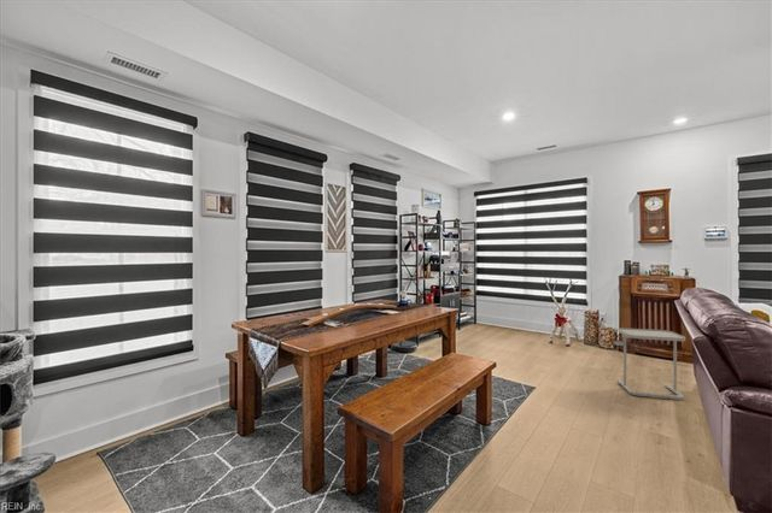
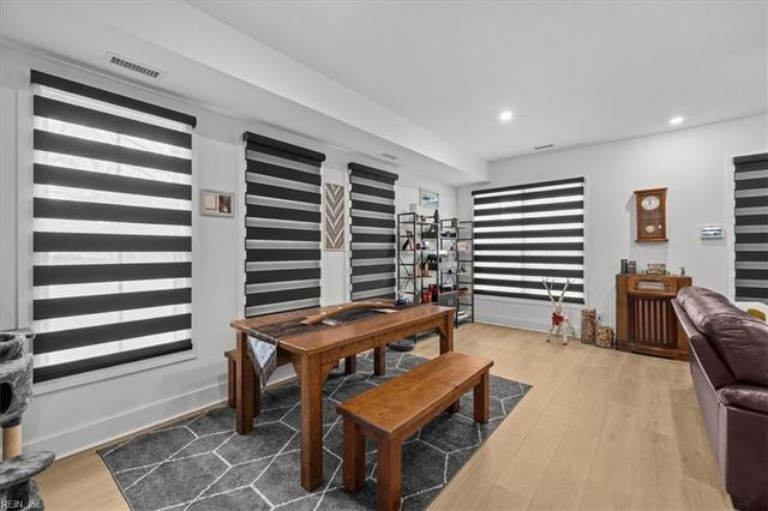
- side table (625, 361)
